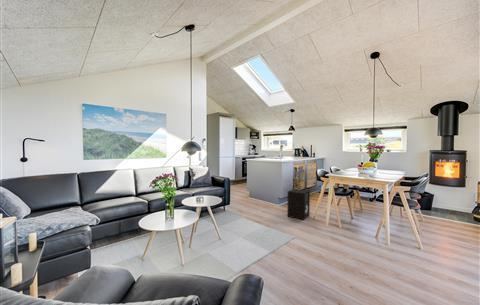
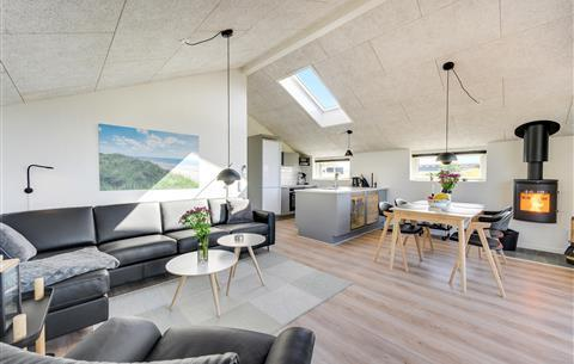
- speaker (298, 203)
